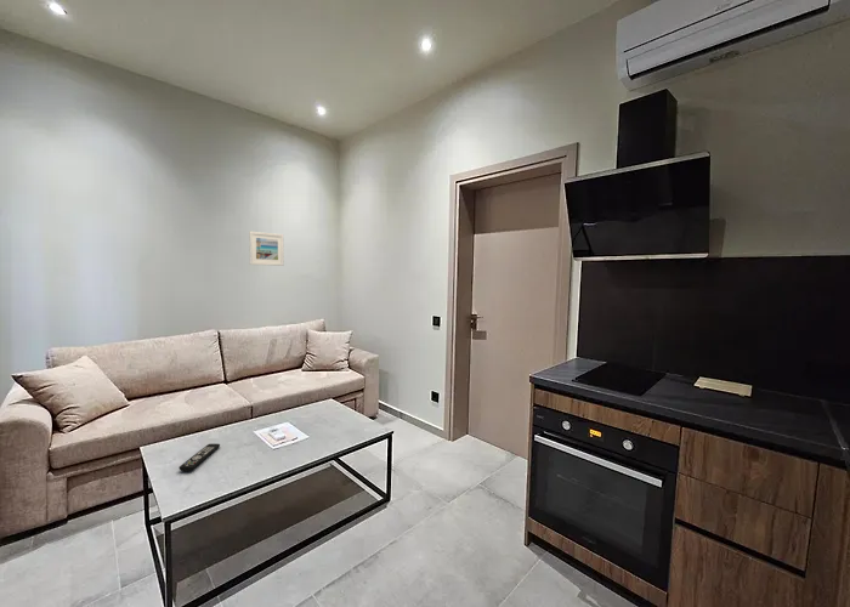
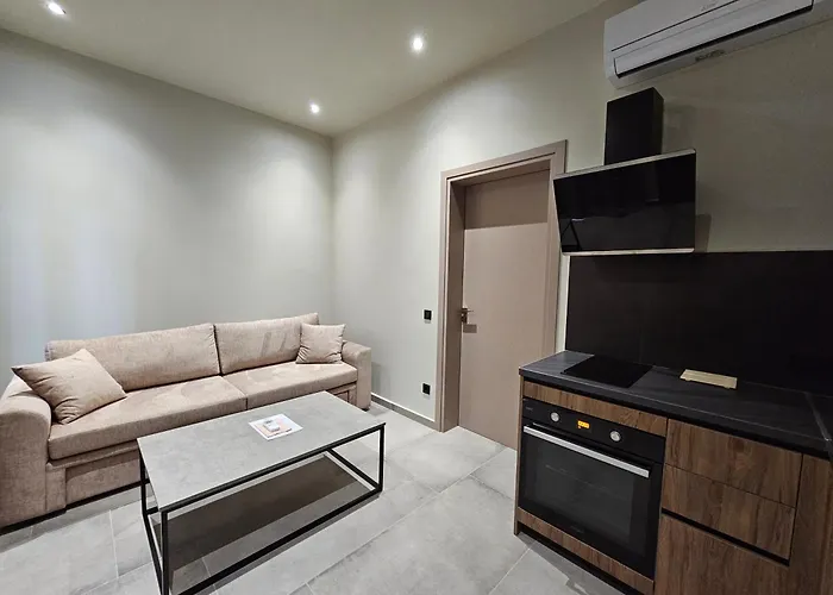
- remote control (200, 456)
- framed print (266, 249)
